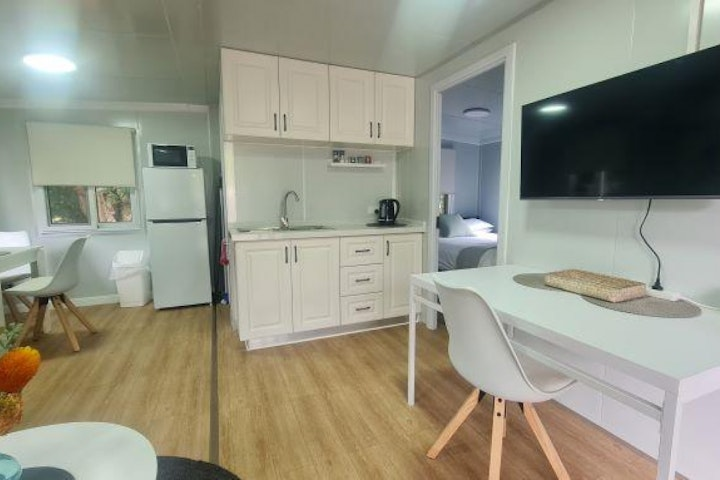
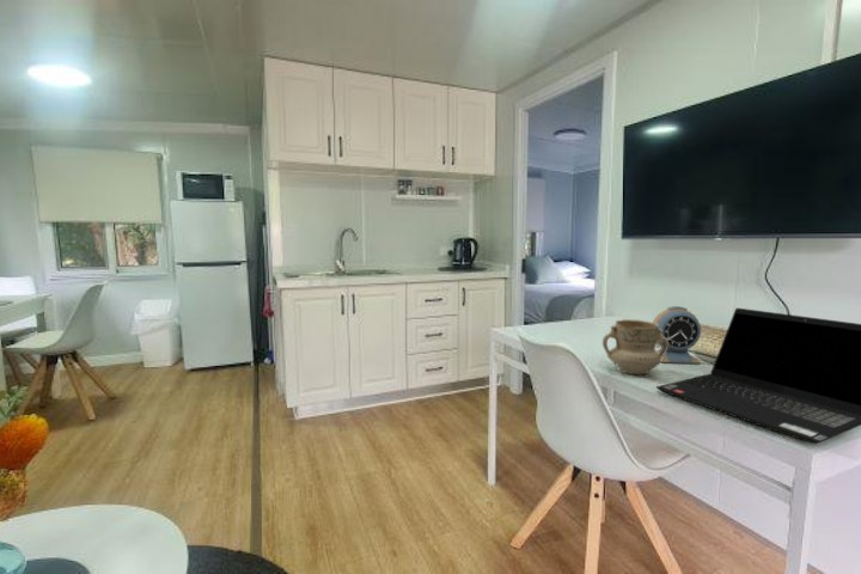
+ mug (634, 347)
+ alarm clock (674, 332)
+ laptop computer (768, 364)
